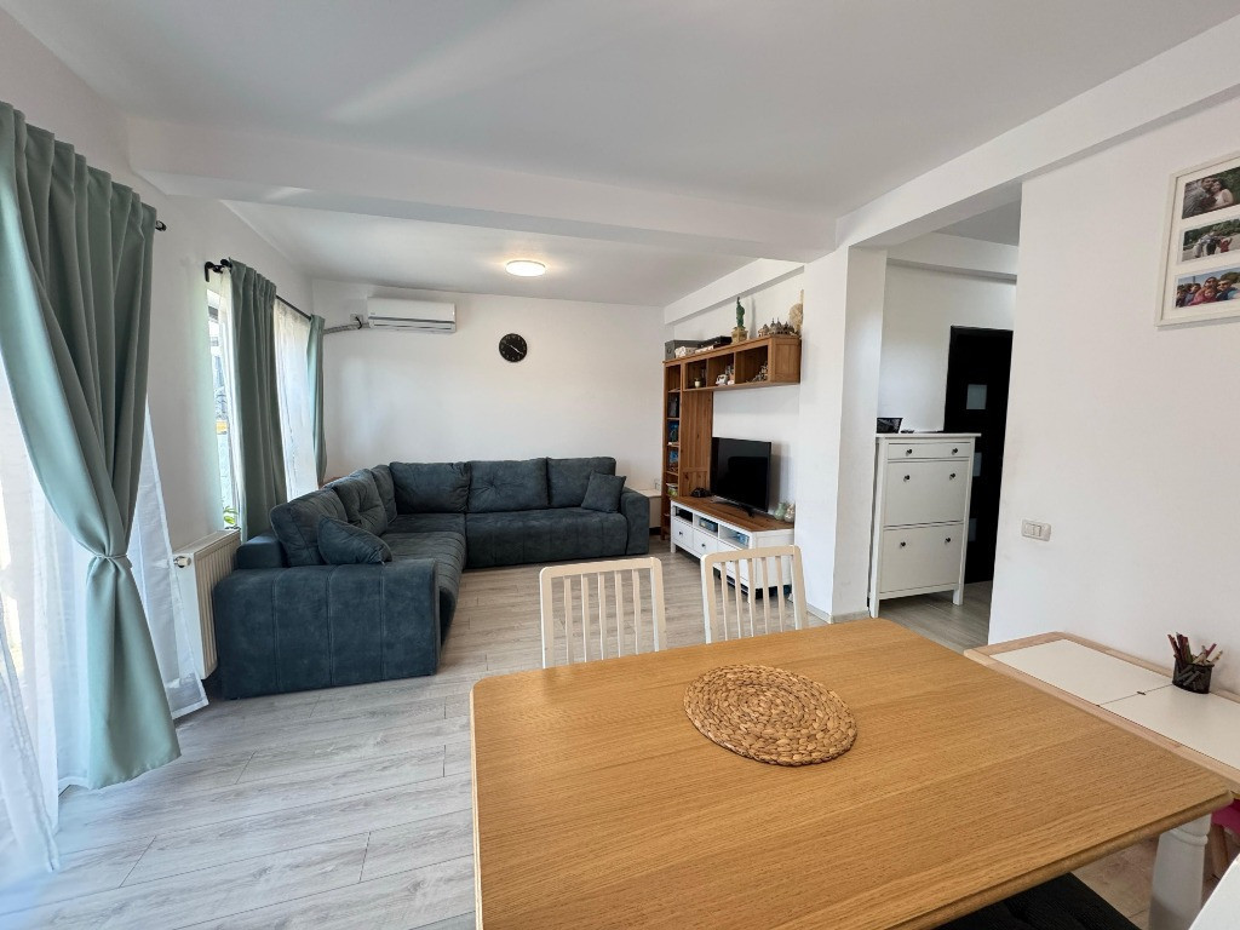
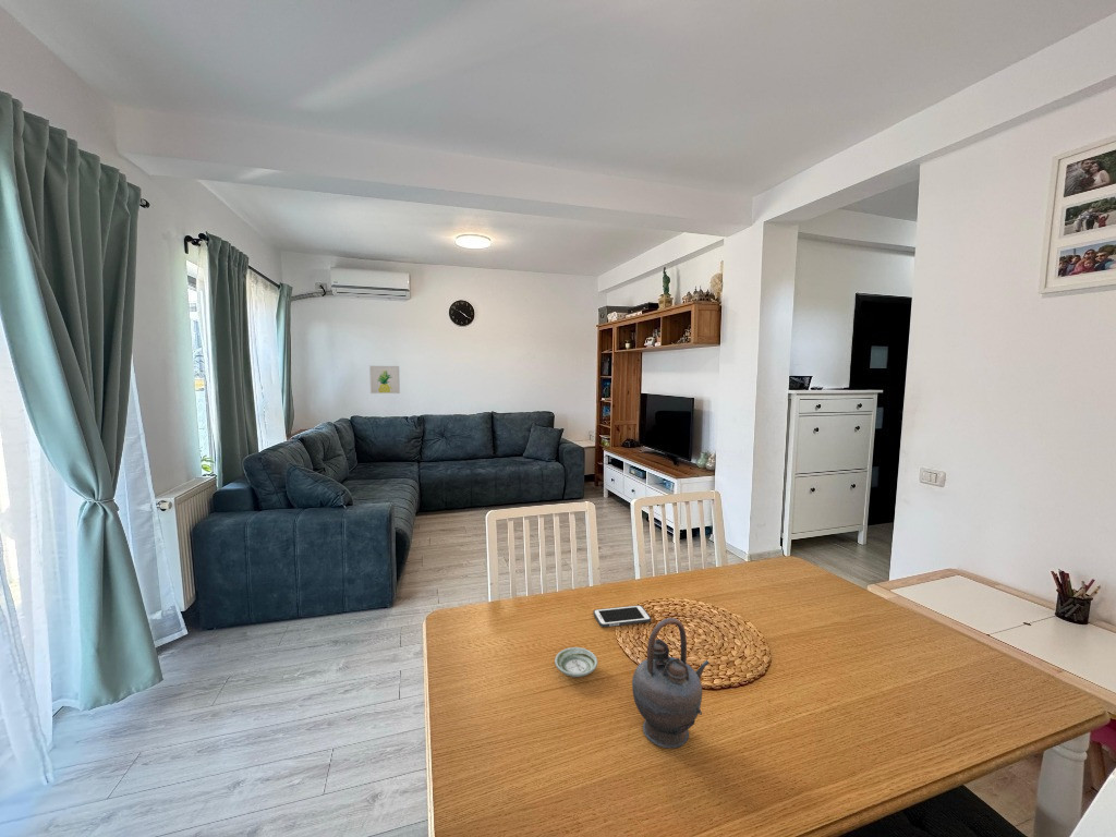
+ cell phone (621, 616)
+ wall art (385, 379)
+ teapot (674, 676)
+ saucer (575, 664)
